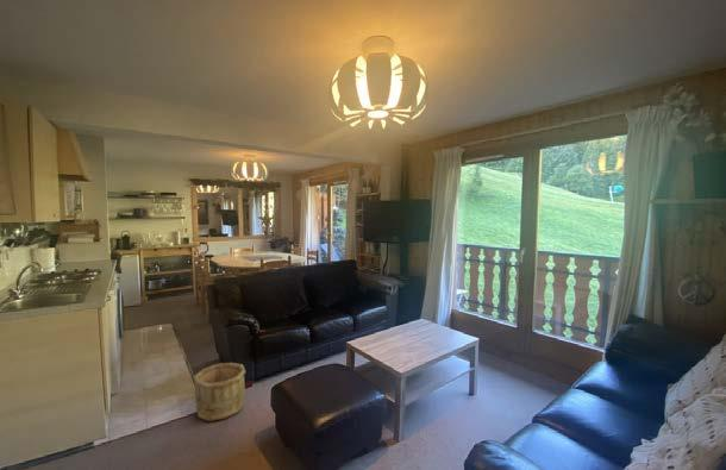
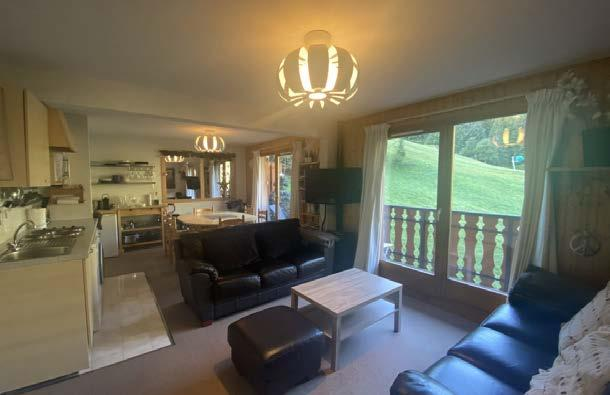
- wooden bucket (220, 390)
